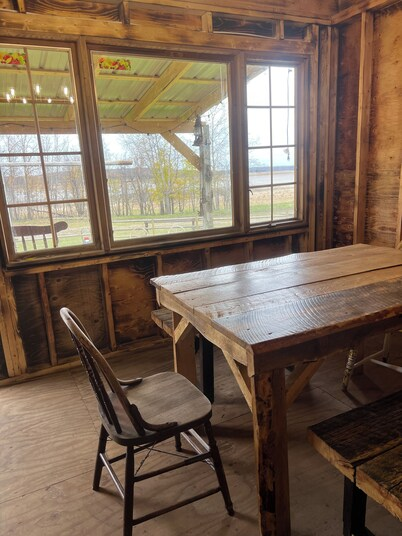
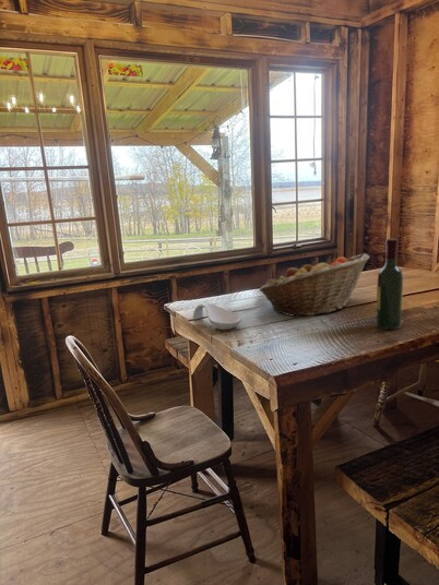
+ spoon rest (214, 314)
+ wine bottle (390, 284)
+ fruit basket (315, 280)
